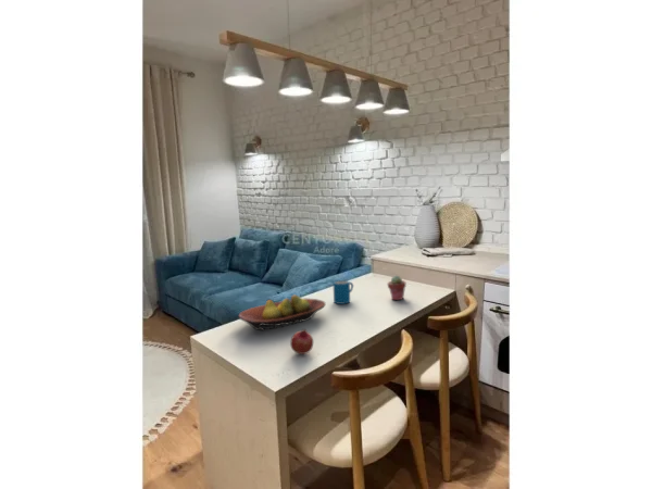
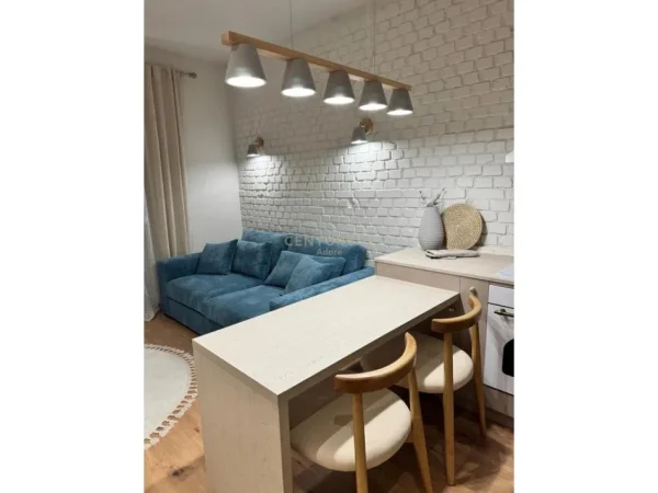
- potted succulent (397, 287)
- fruit bowl (283, 310)
- fruit (301, 340)
- mug (344, 291)
